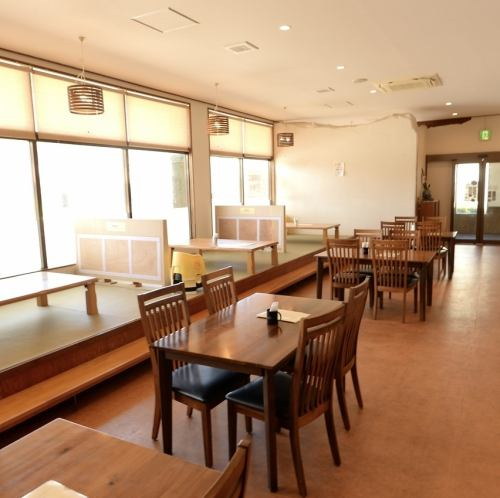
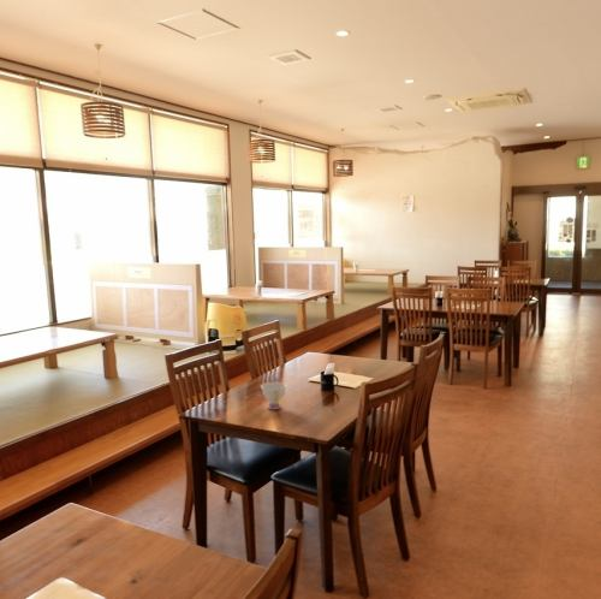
+ teacup (274, 397)
